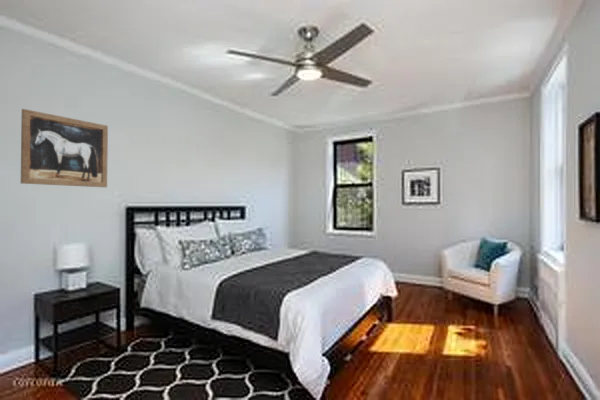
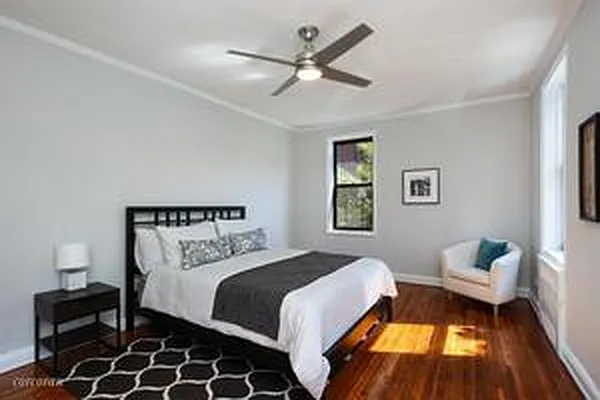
- wall art (68, 151)
